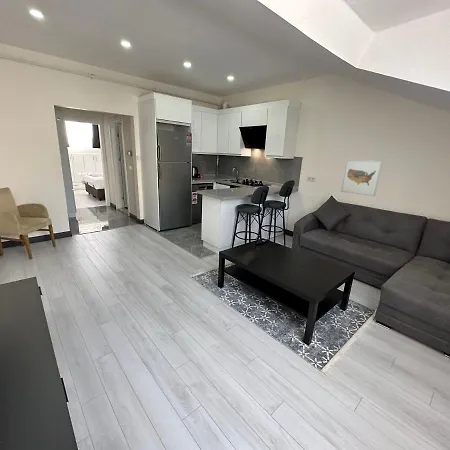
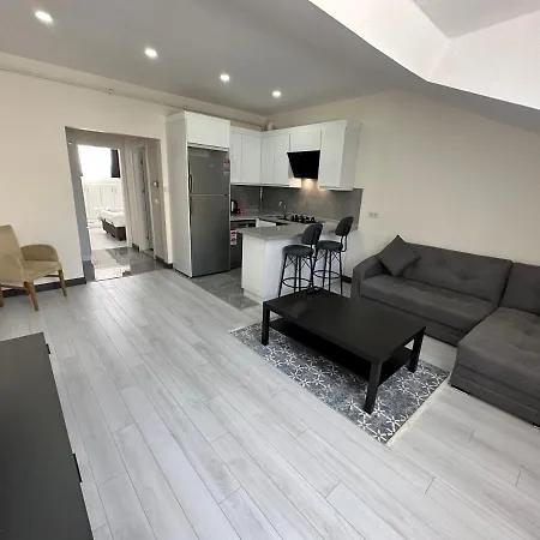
- wall art (360, 177)
